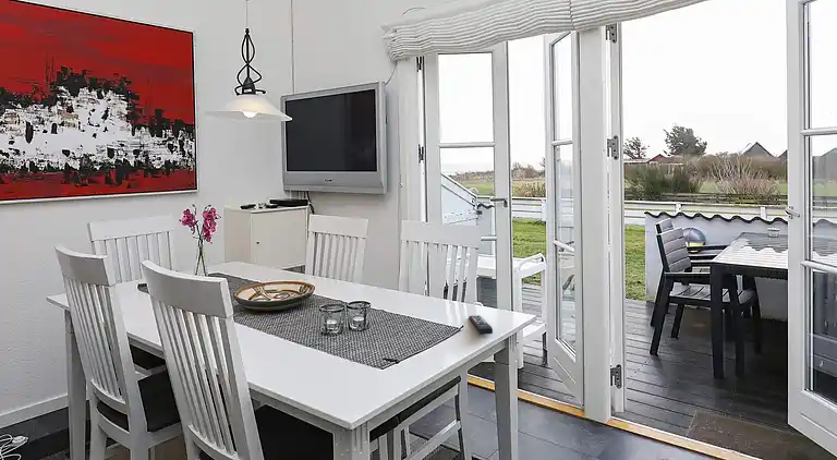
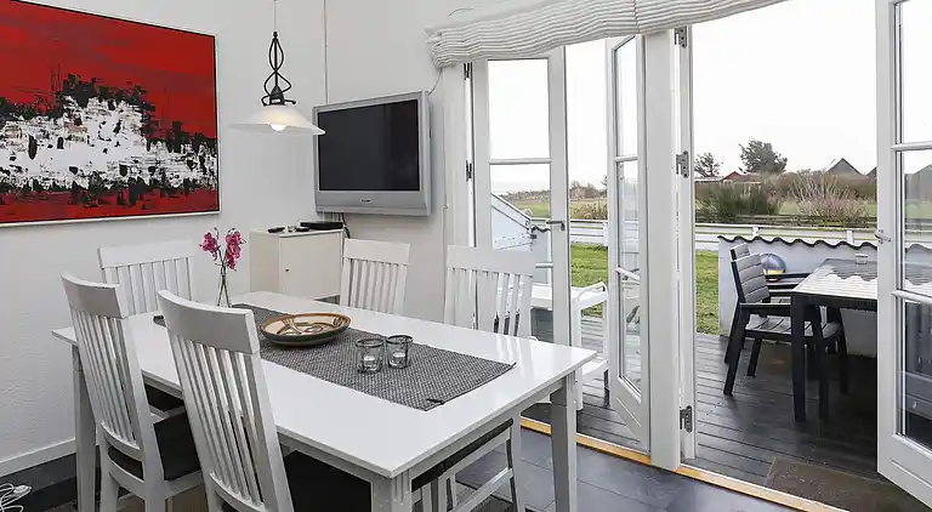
- remote control (480, 324)
